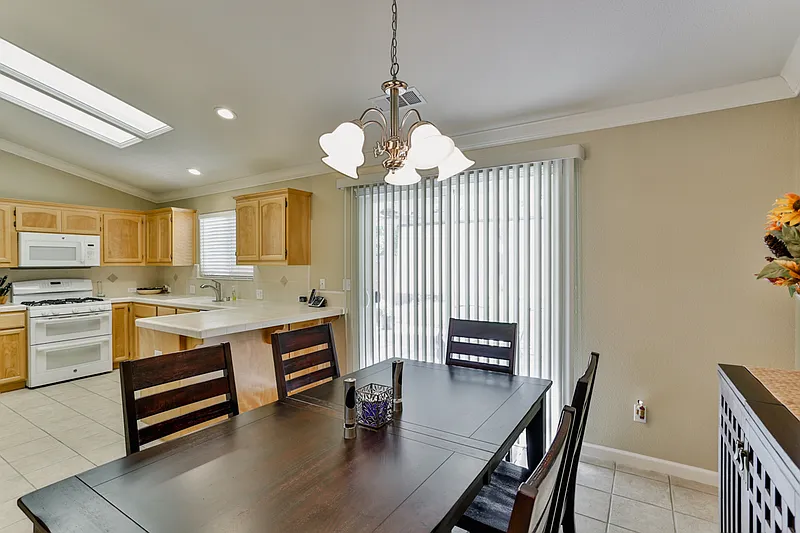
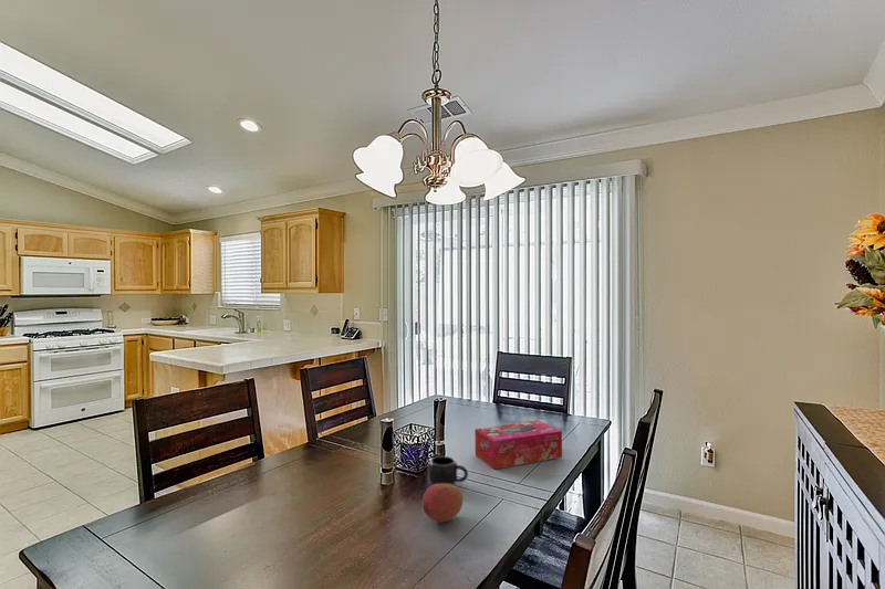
+ fruit (442, 502)
+ tissue box (518, 442)
+ mug (445, 473)
